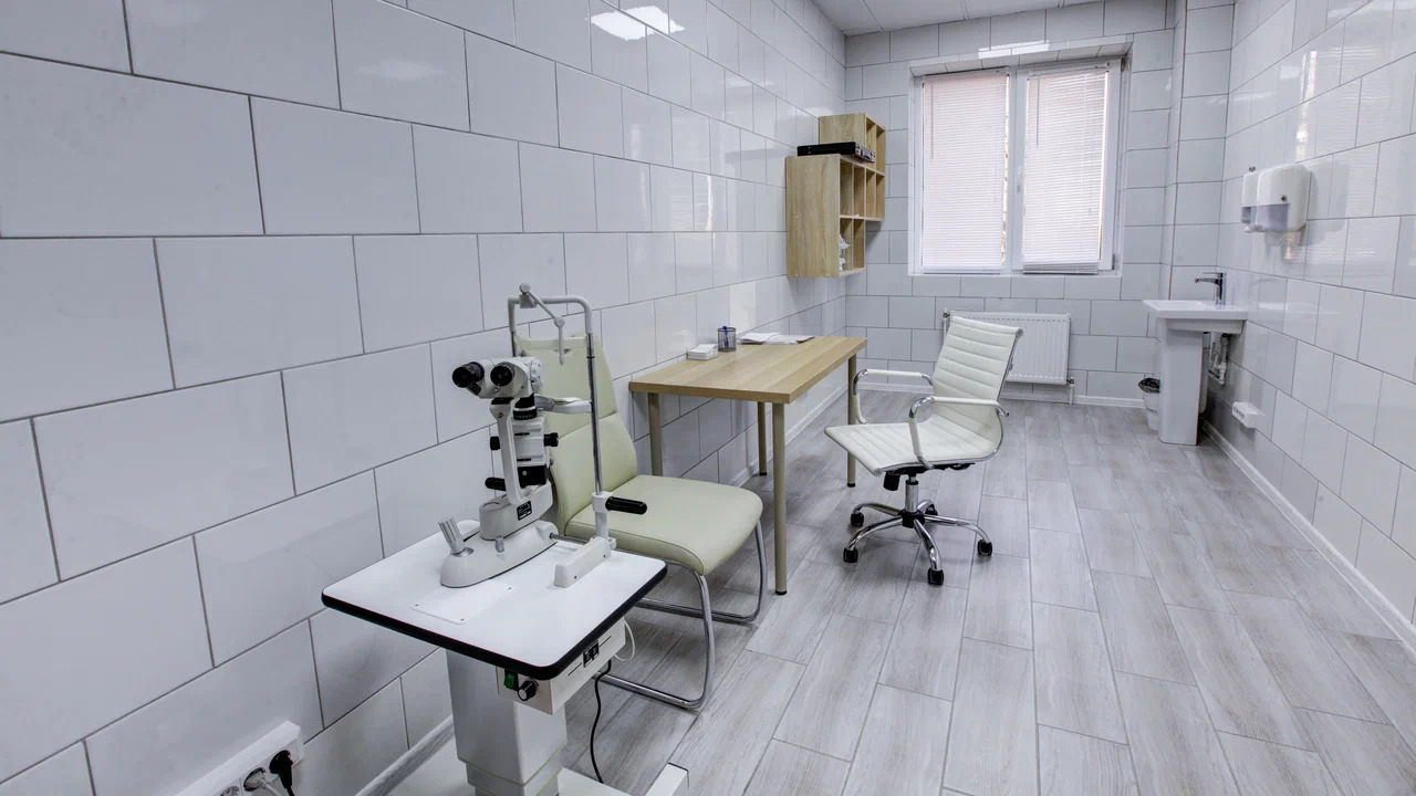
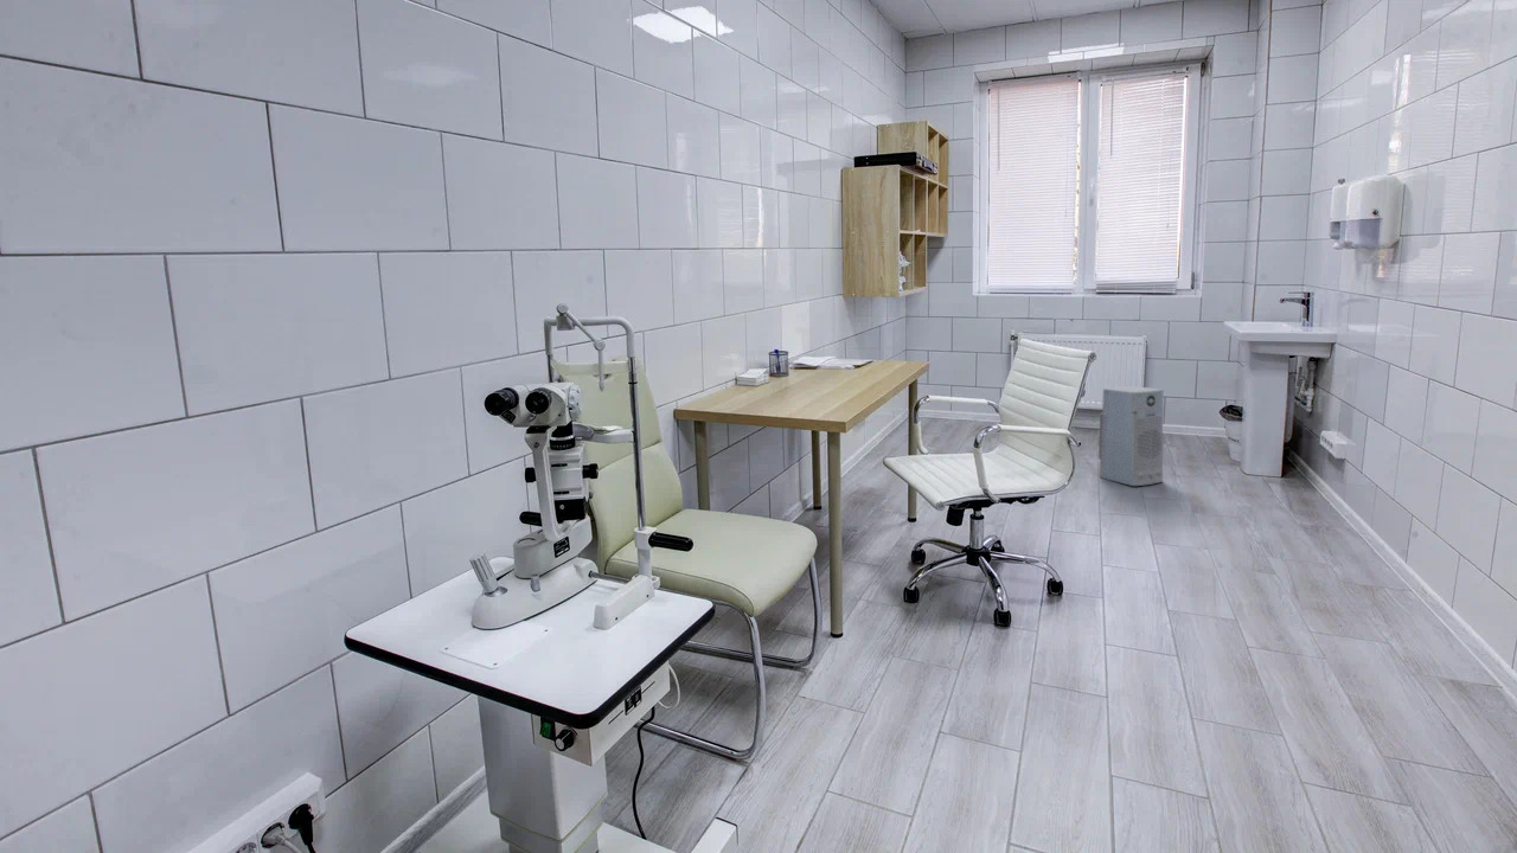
+ air purifier (1131, 434)
